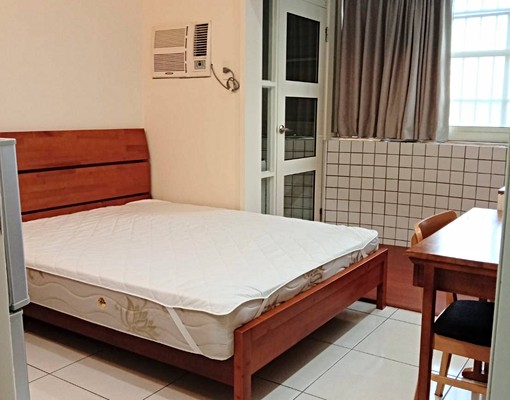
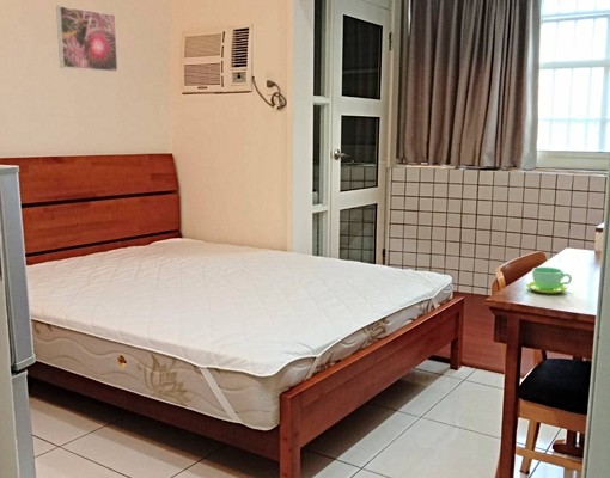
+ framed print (87, 39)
+ cup (548, 280)
